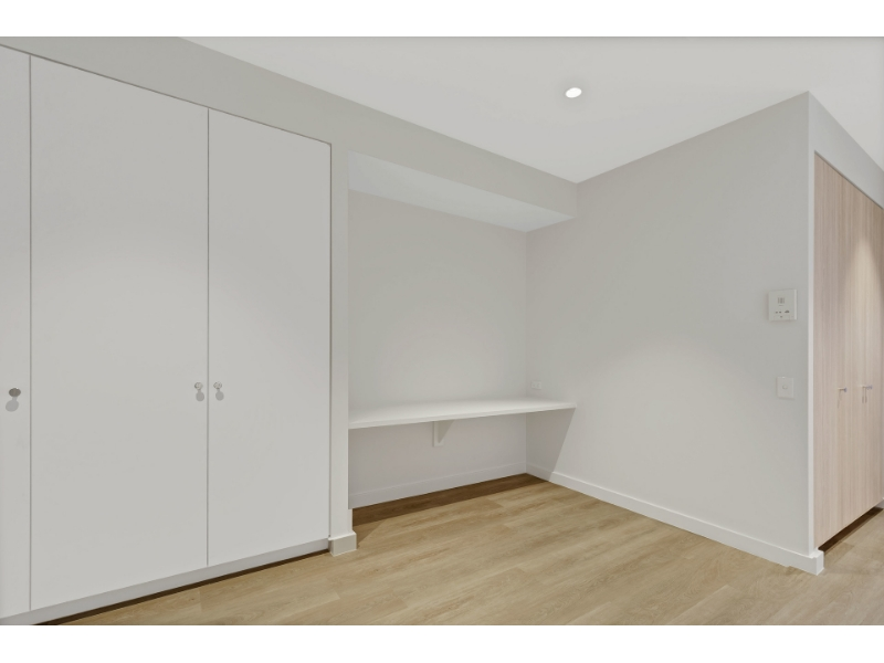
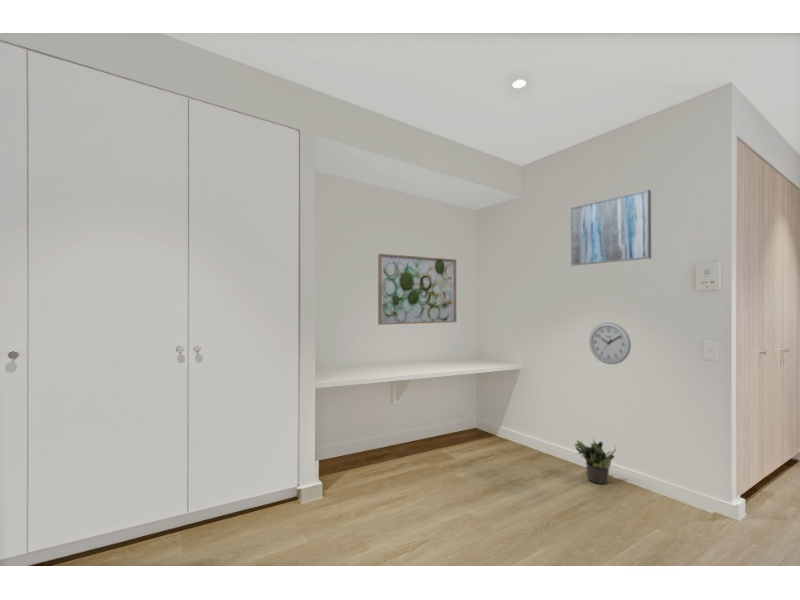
+ potted plant (593, 457)
+ wall art (607, 230)
+ wall clock (608, 343)
+ wall art (420, 290)
